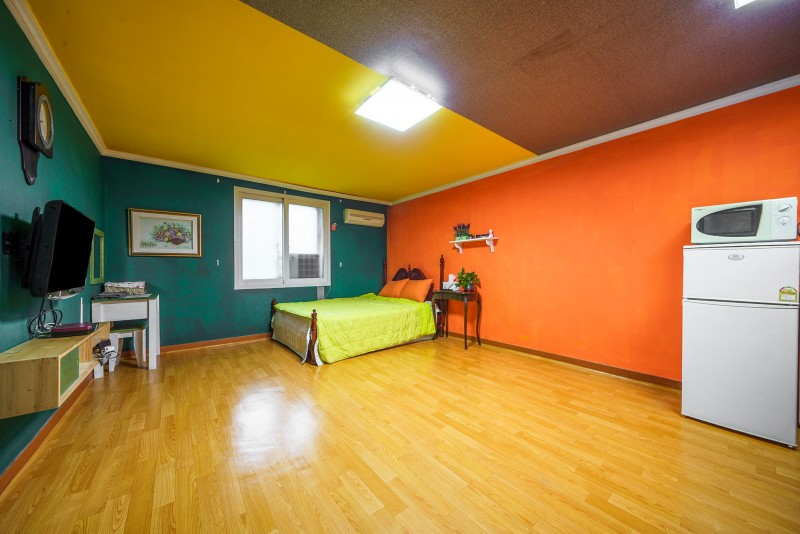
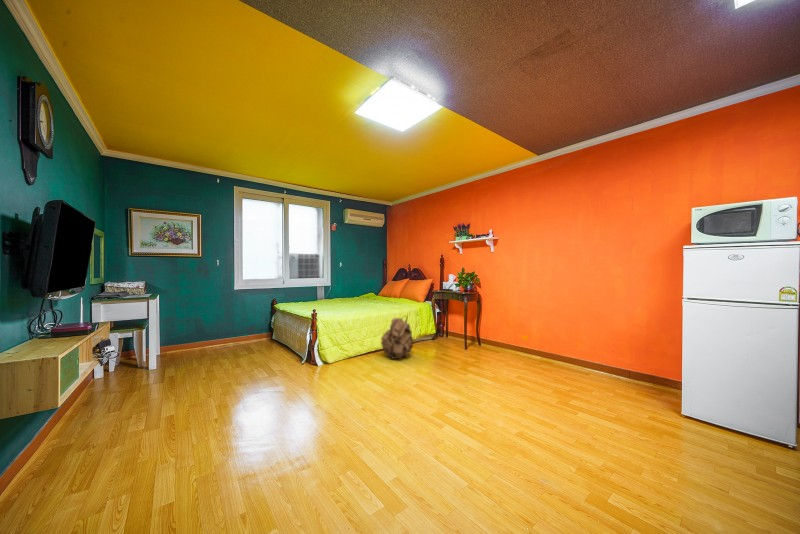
+ backpack (396, 335)
